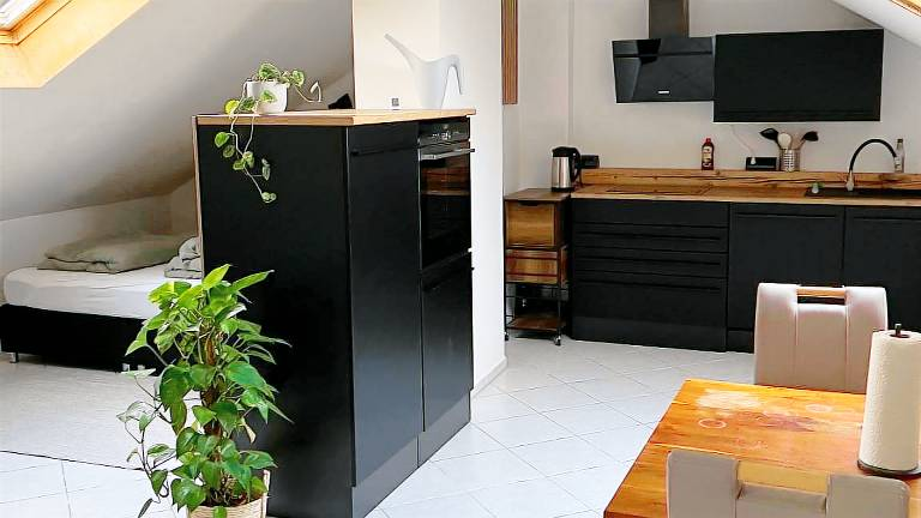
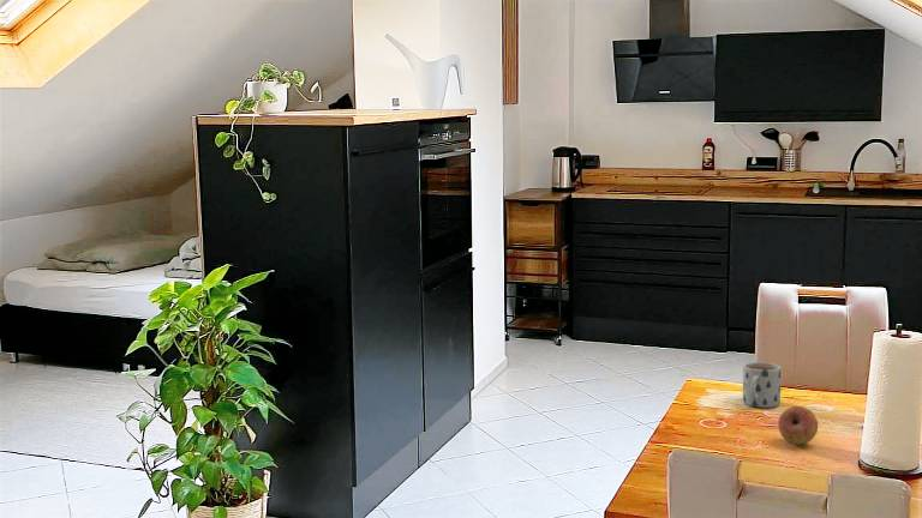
+ mug (759, 386)
+ fruit (797, 424)
